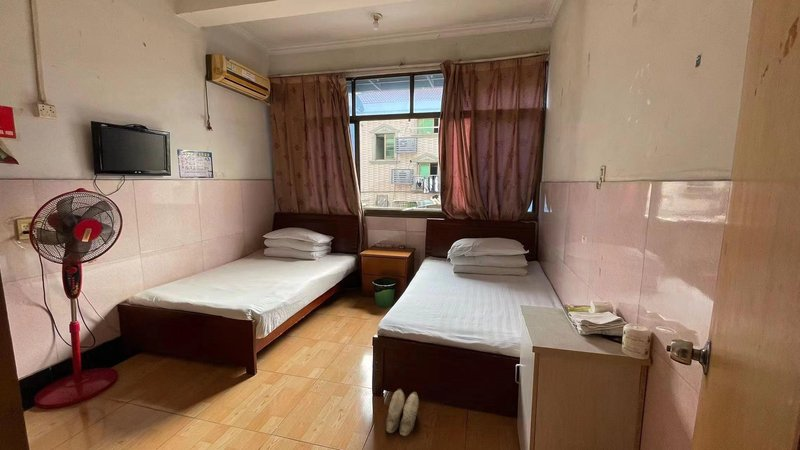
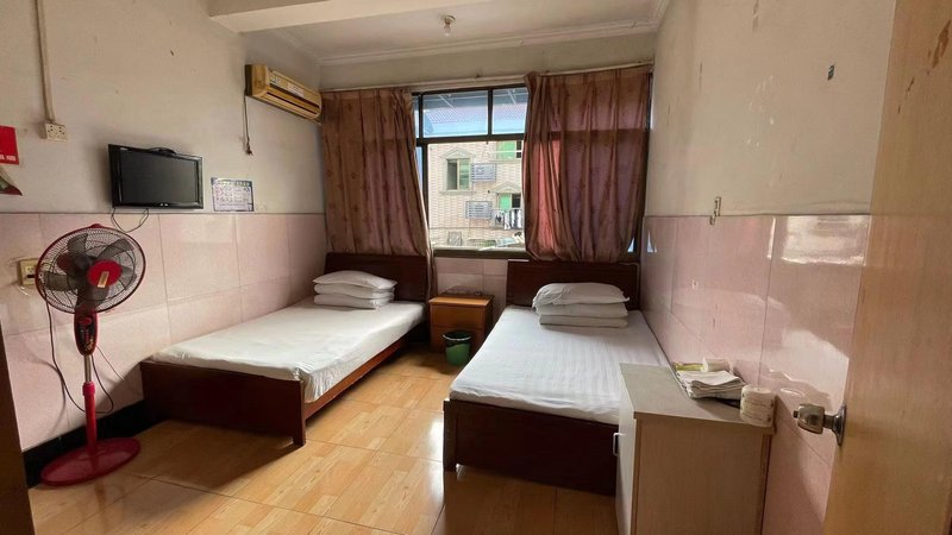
- slippers (401, 411)
